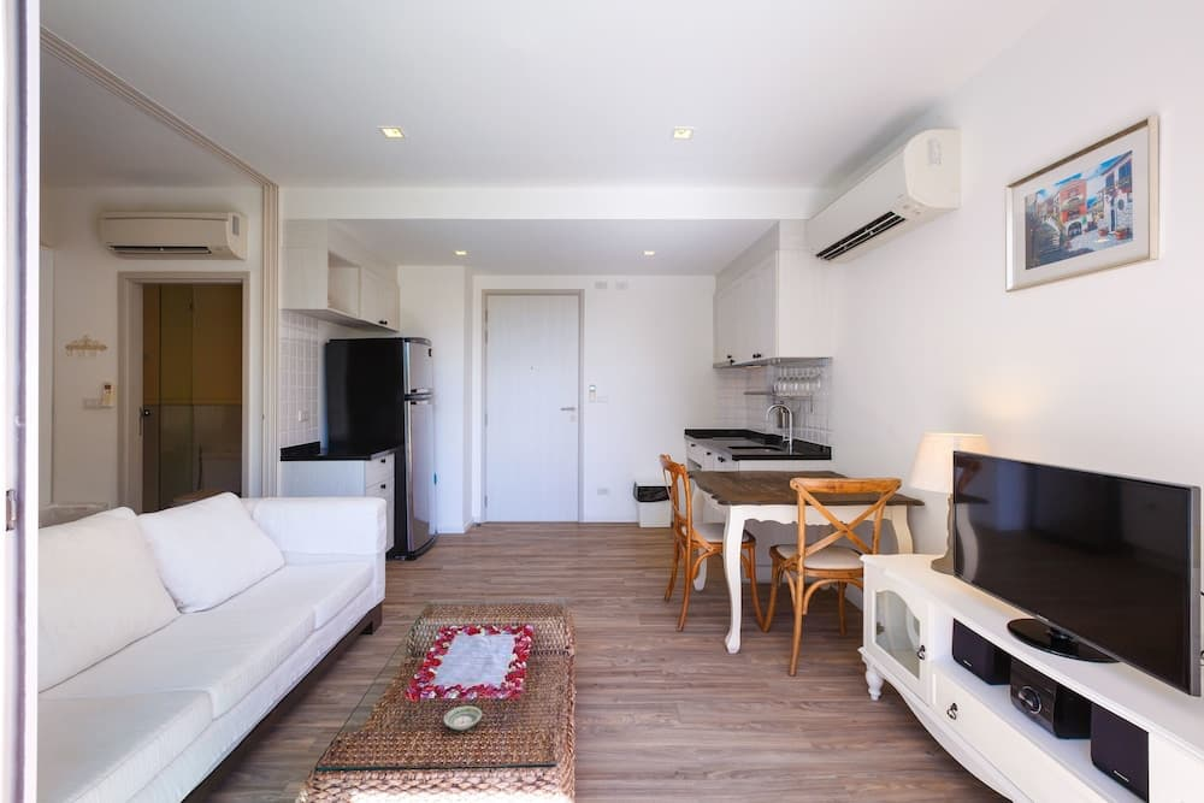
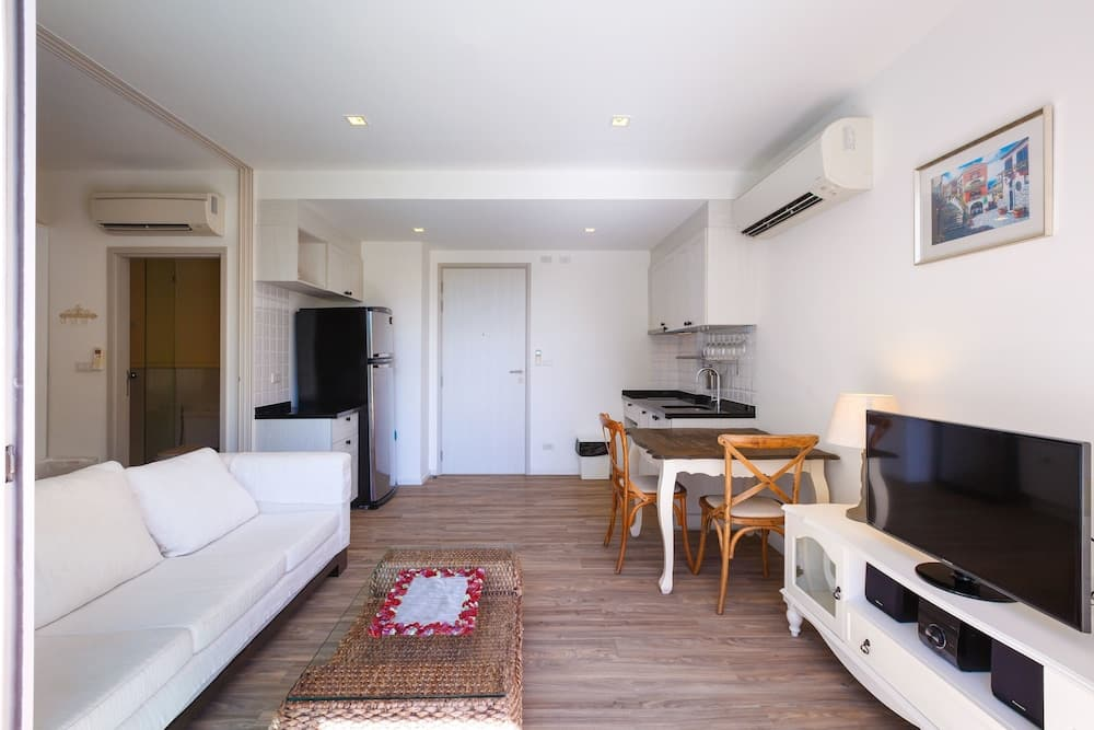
- saucer (462, 720)
